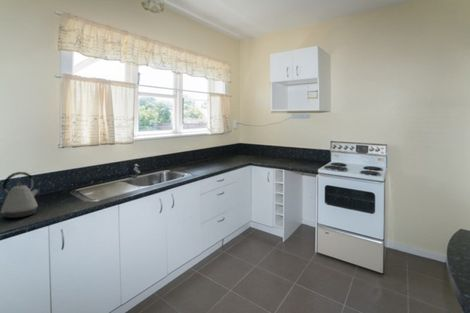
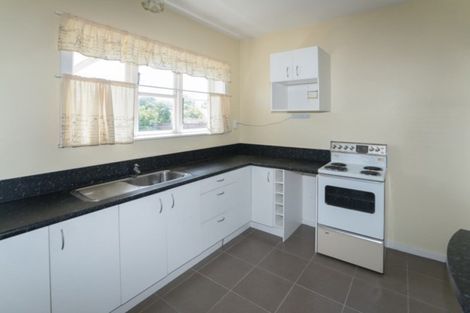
- kettle (20, 193)
